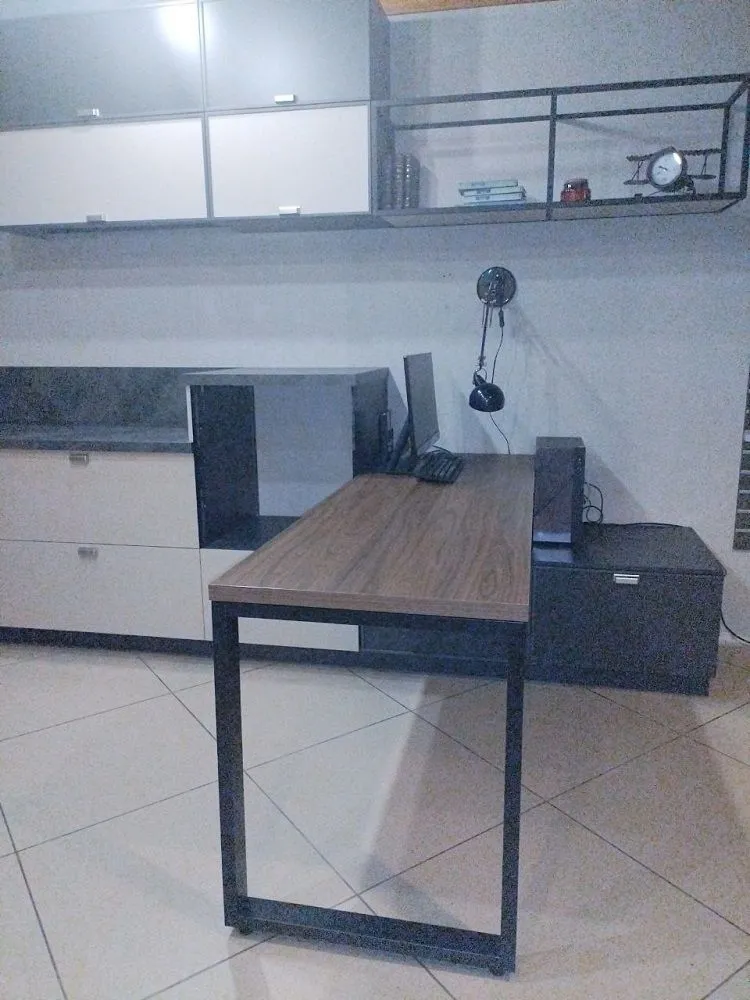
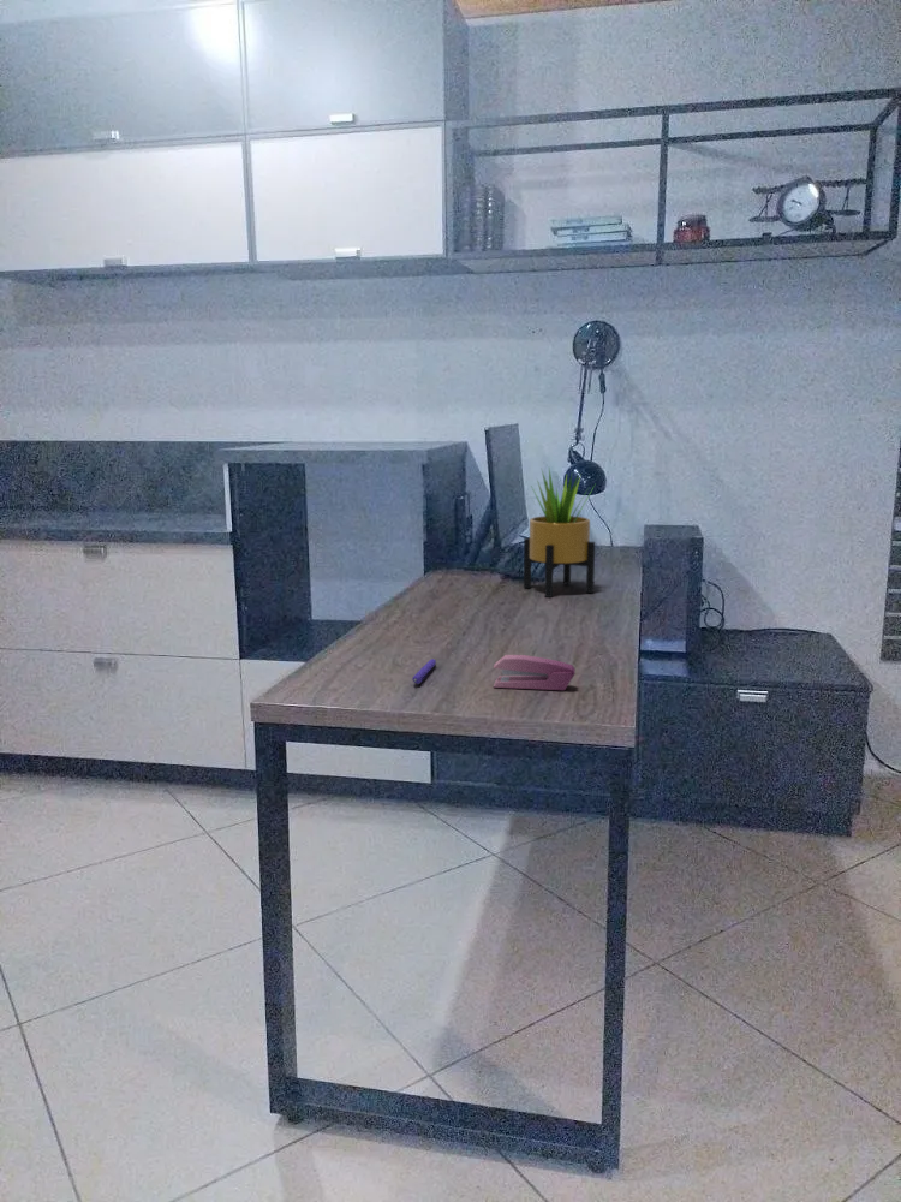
+ stapler (533, 671)
+ pen (425, 668)
+ potted plant (559, 529)
